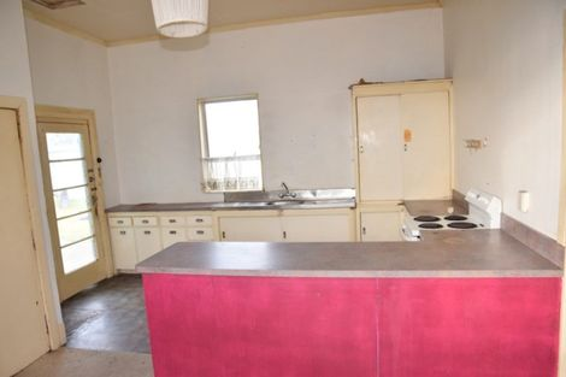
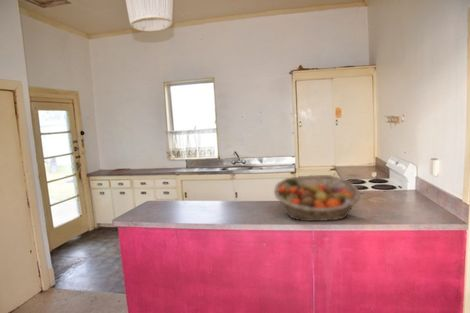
+ fruit basket (315, 197)
